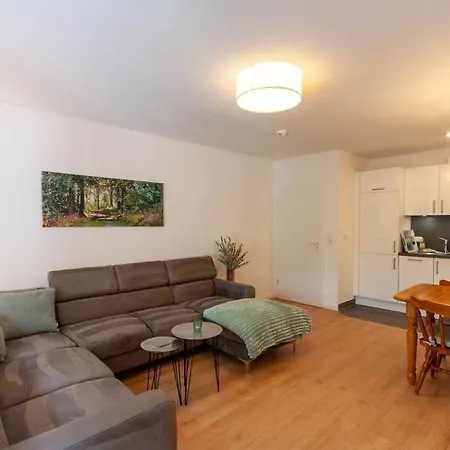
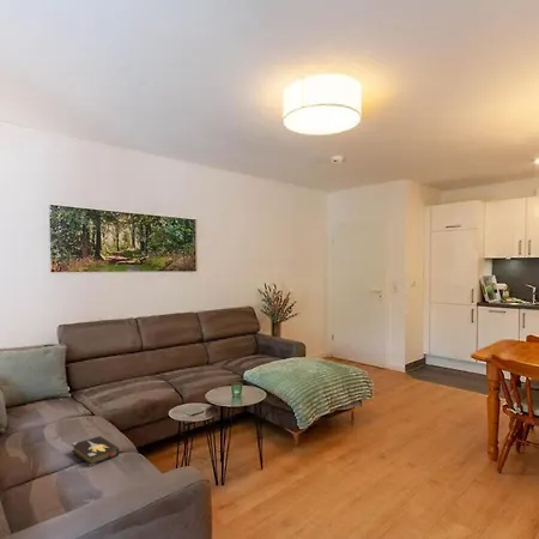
+ hardback book (95, 448)
